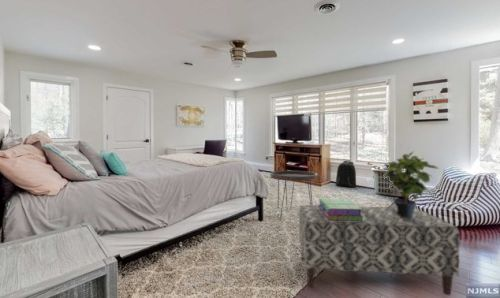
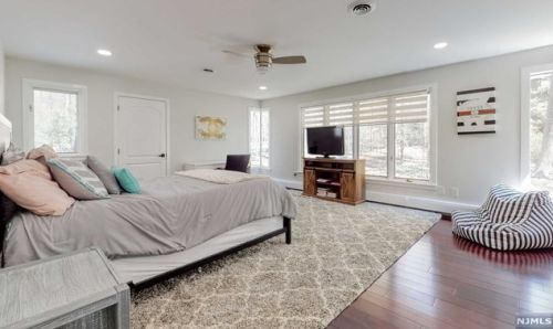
- clothes hamper (388, 179)
- backpack (346, 173)
- stack of books (339, 208)
- potted plant (407, 183)
- side table (292, 194)
- bench (366, 244)
